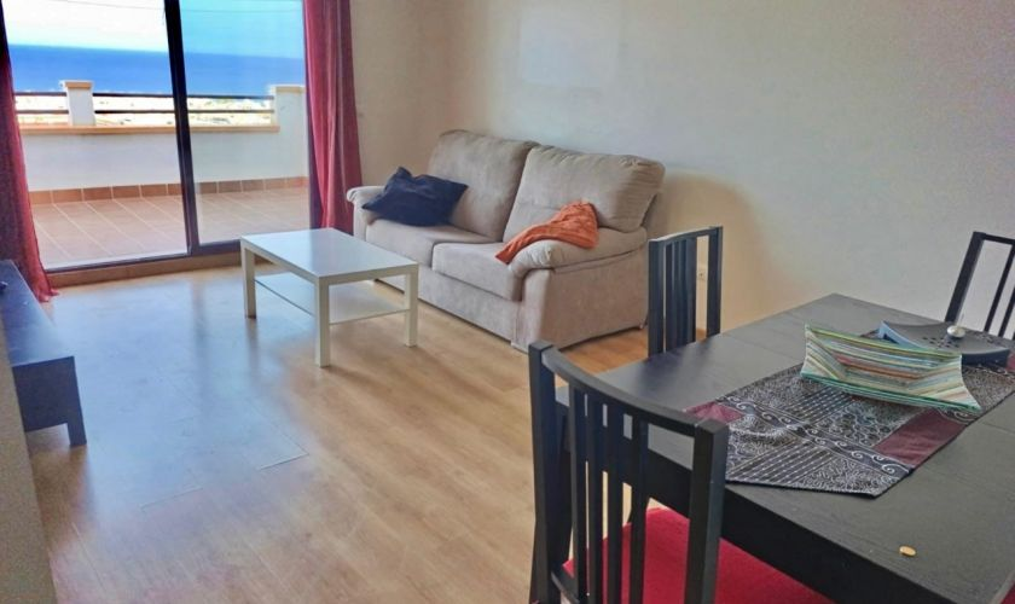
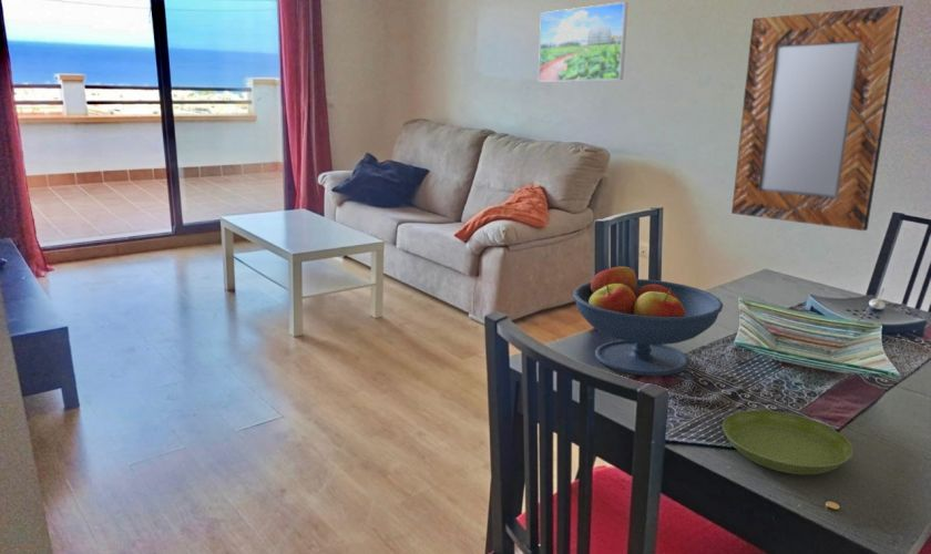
+ home mirror (808, 121)
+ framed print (580, 44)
+ saucer (784, 443)
+ fruit bowl (644, 317)
